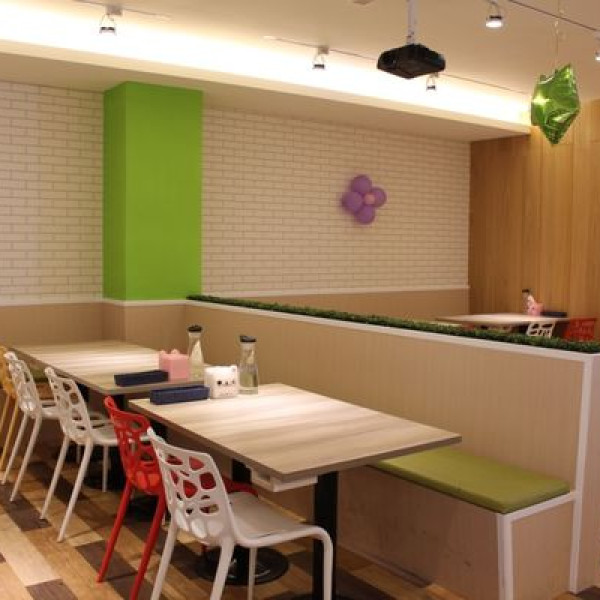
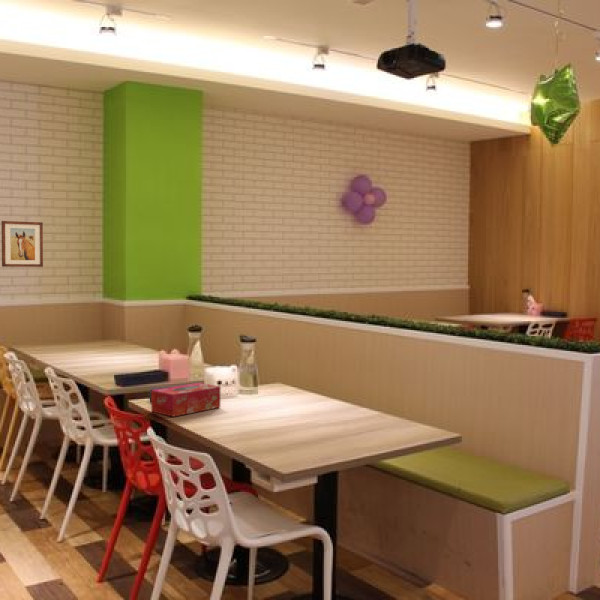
+ tissue box (186, 398)
+ wall art (22, 244)
